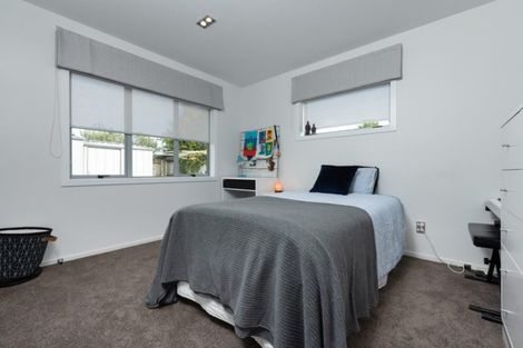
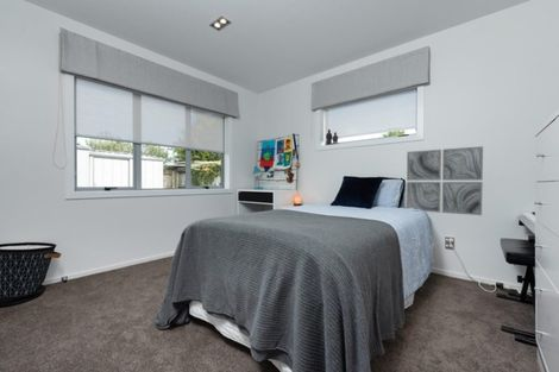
+ wall art (440, 179)
